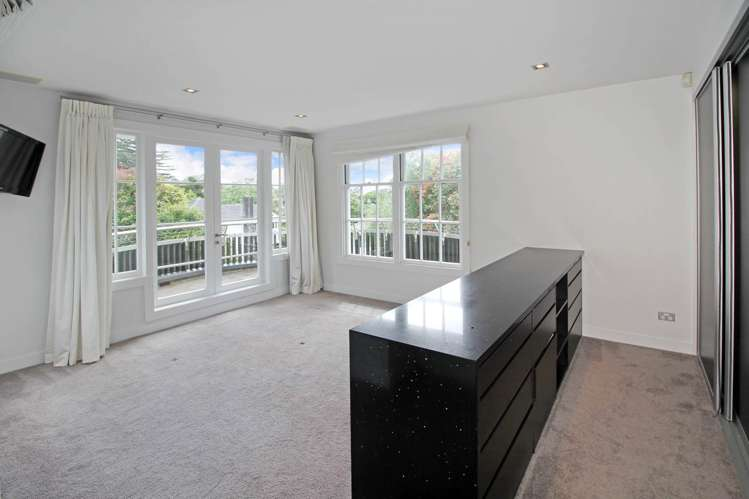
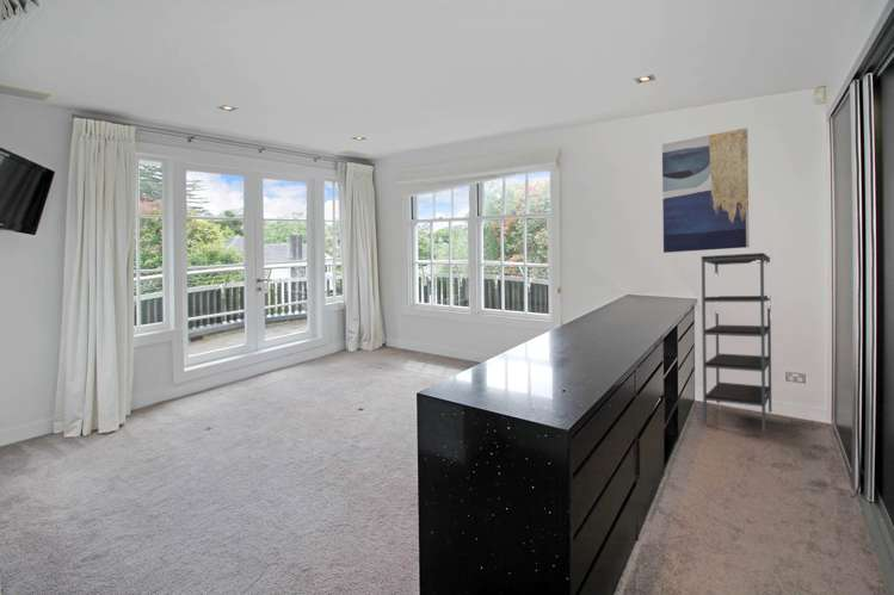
+ shelving unit (738, 335)
+ wall art (703, 193)
